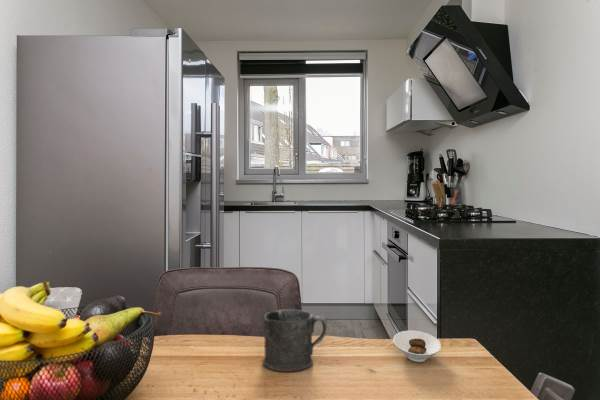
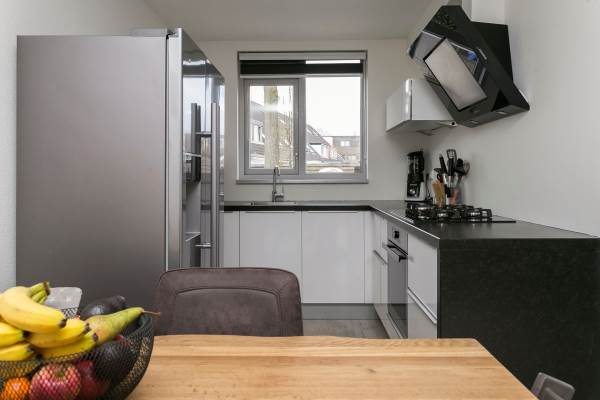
- mug (294, 338)
- saucer (416, 347)
